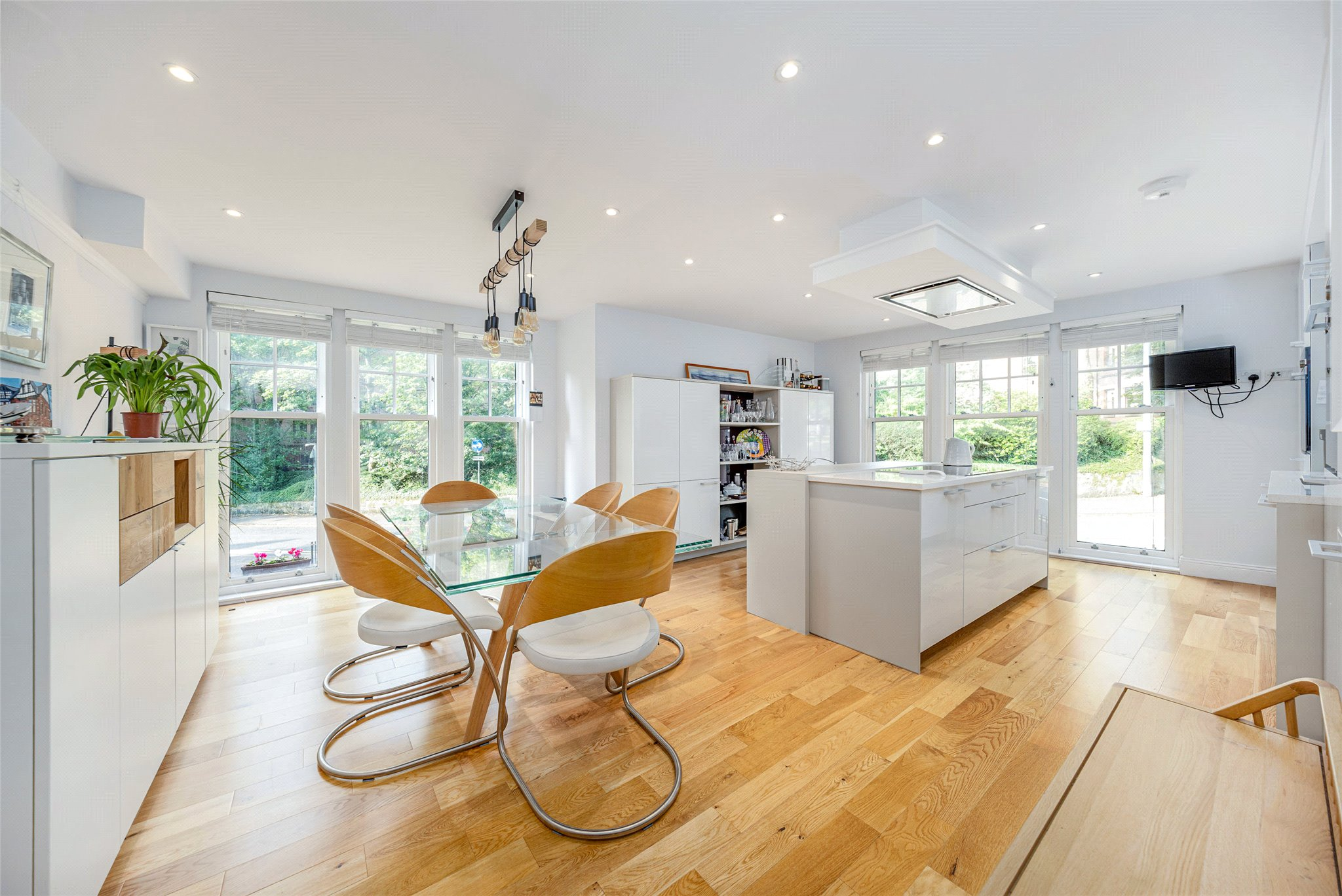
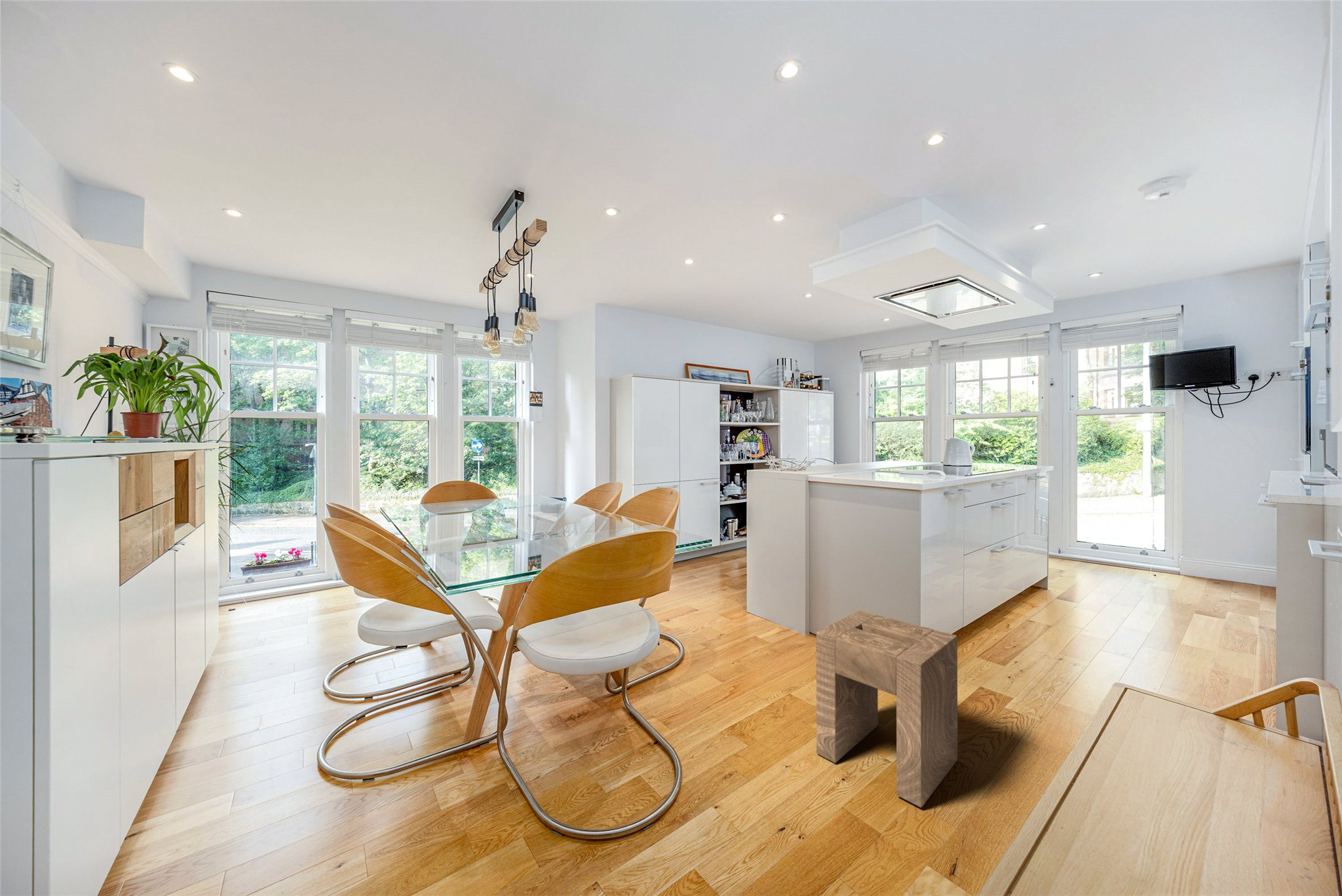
+ stool (886, 692)
